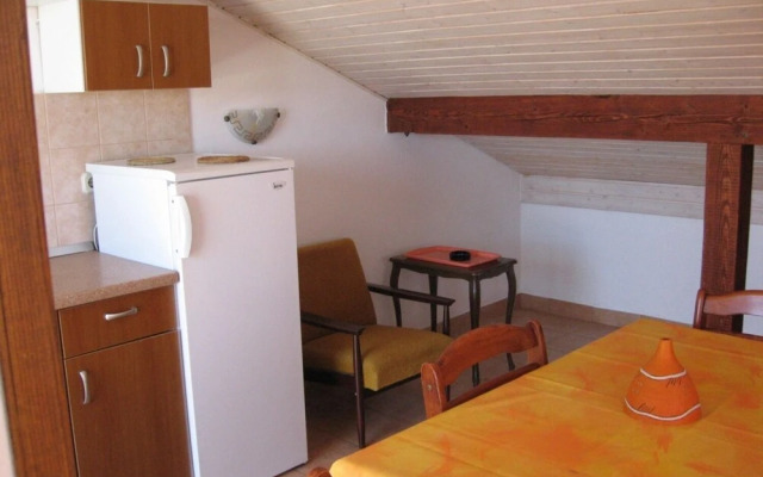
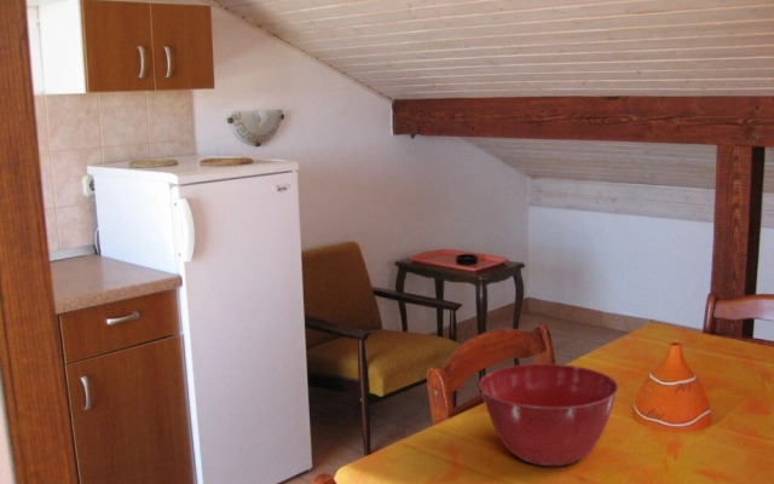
+ mixing bowl (547, 417)
